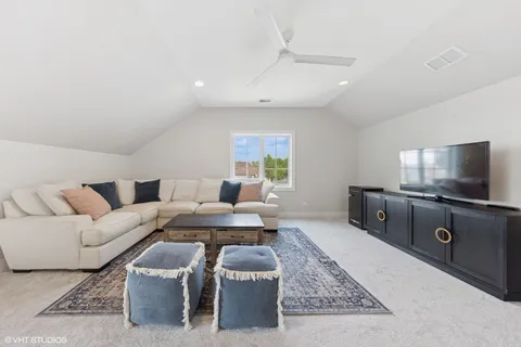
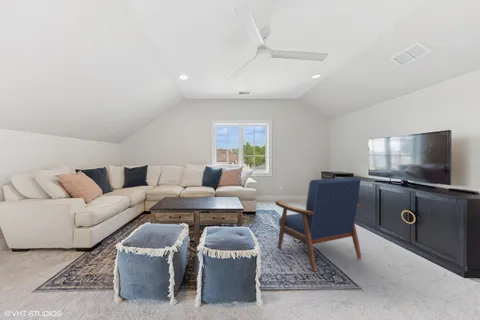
+ armchair (317, 215)
